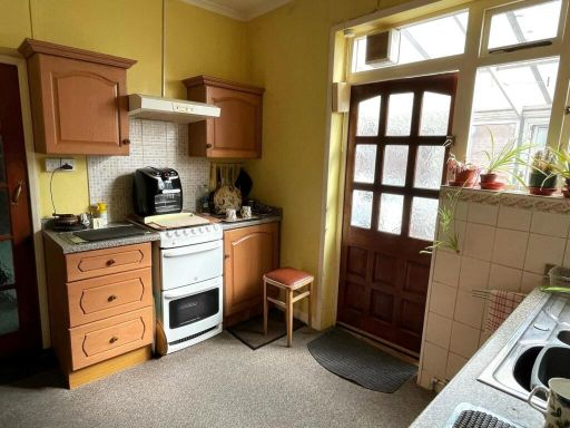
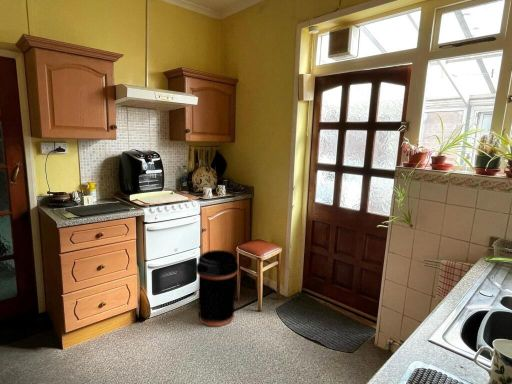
+ trash can (216, 286)
